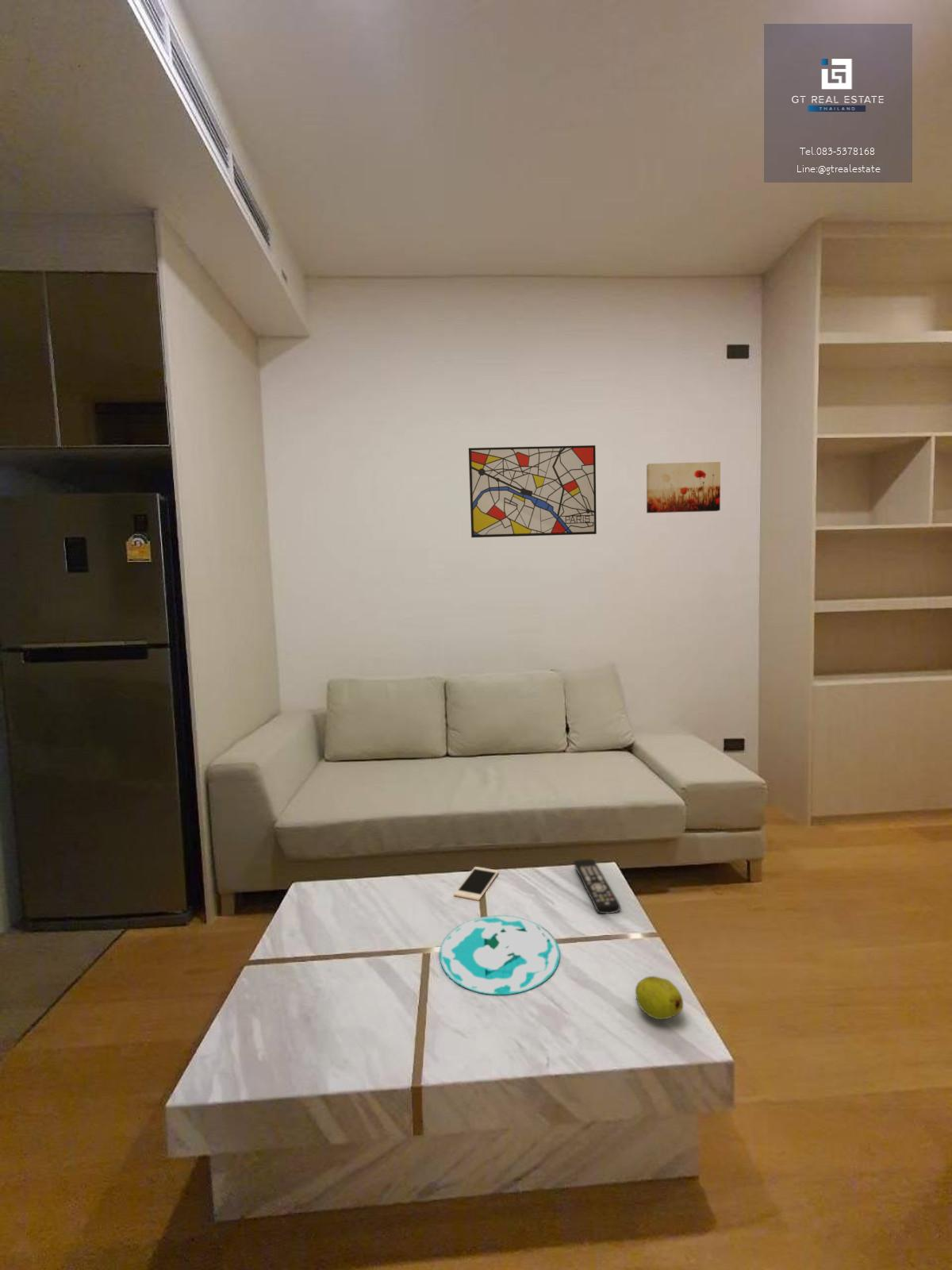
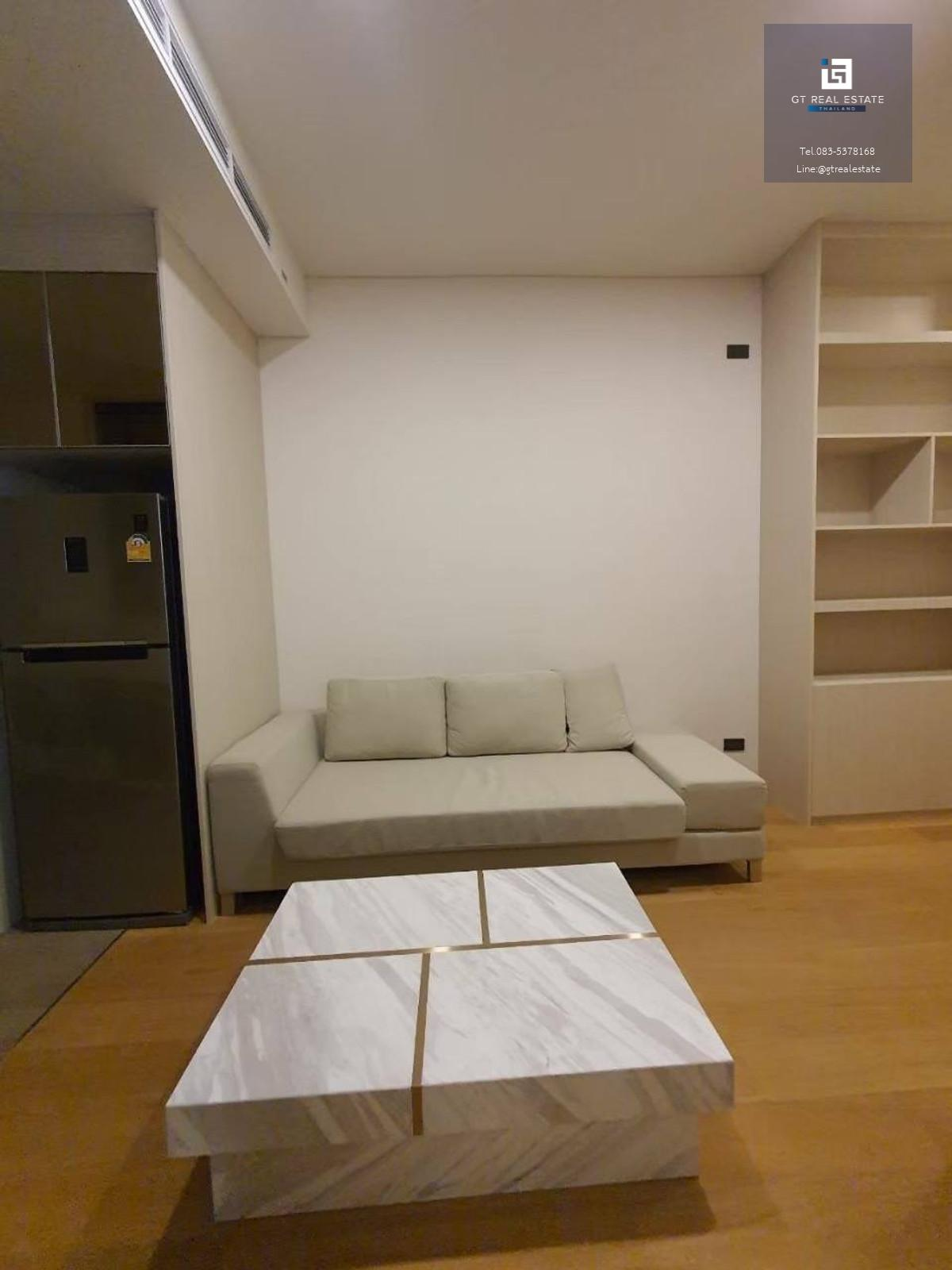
- fruit (655, 991)
- remote control (595, 884)
- cell phone (477, 883)
- wall art (533, 491)
- wall art (683, 487)
- plate (499, 945)
